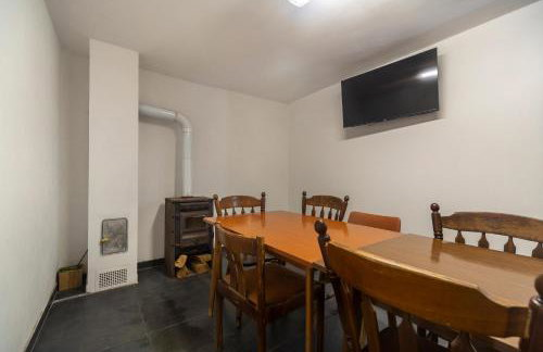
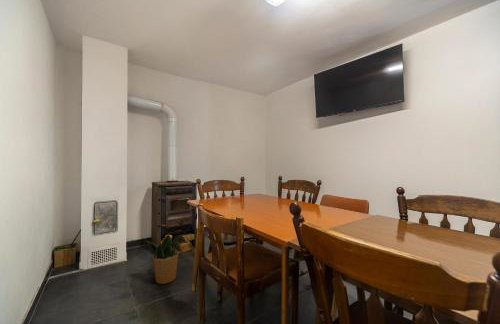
+ potted plant (165, 257)
